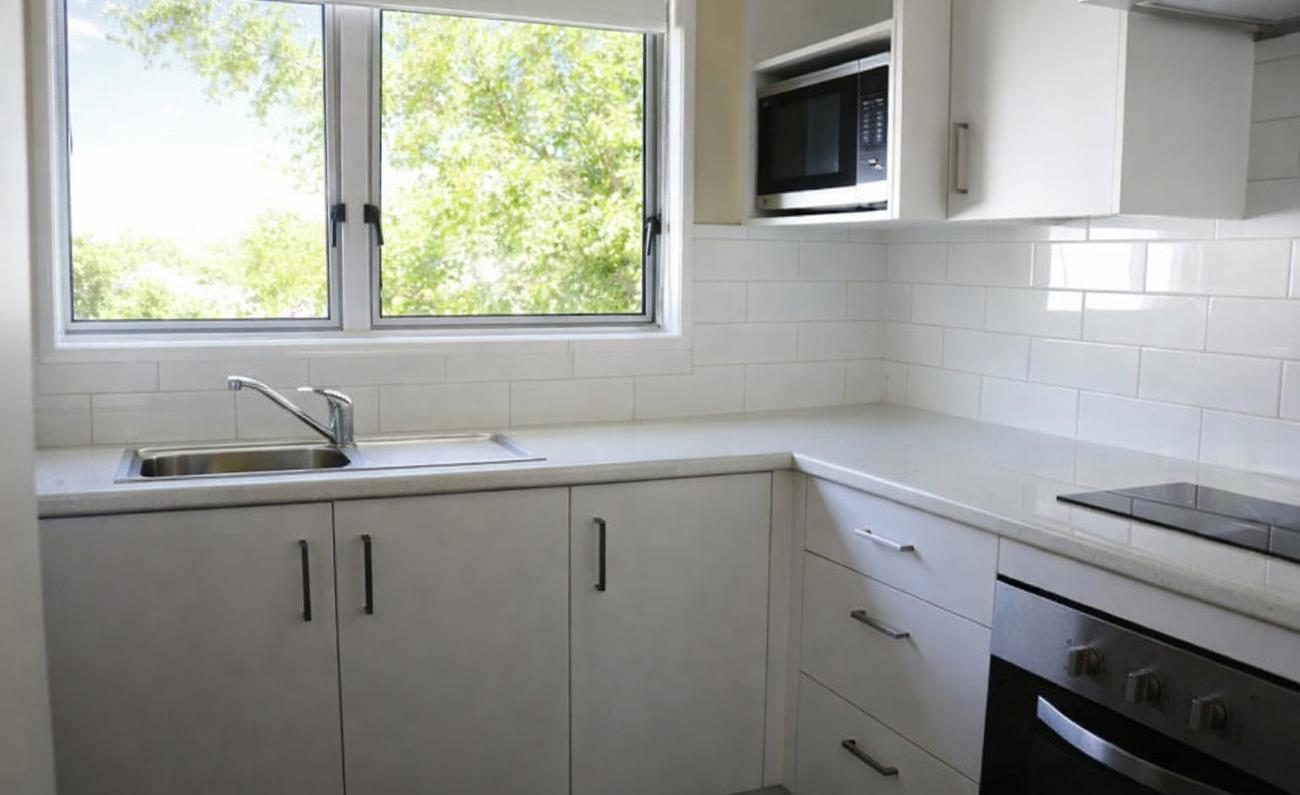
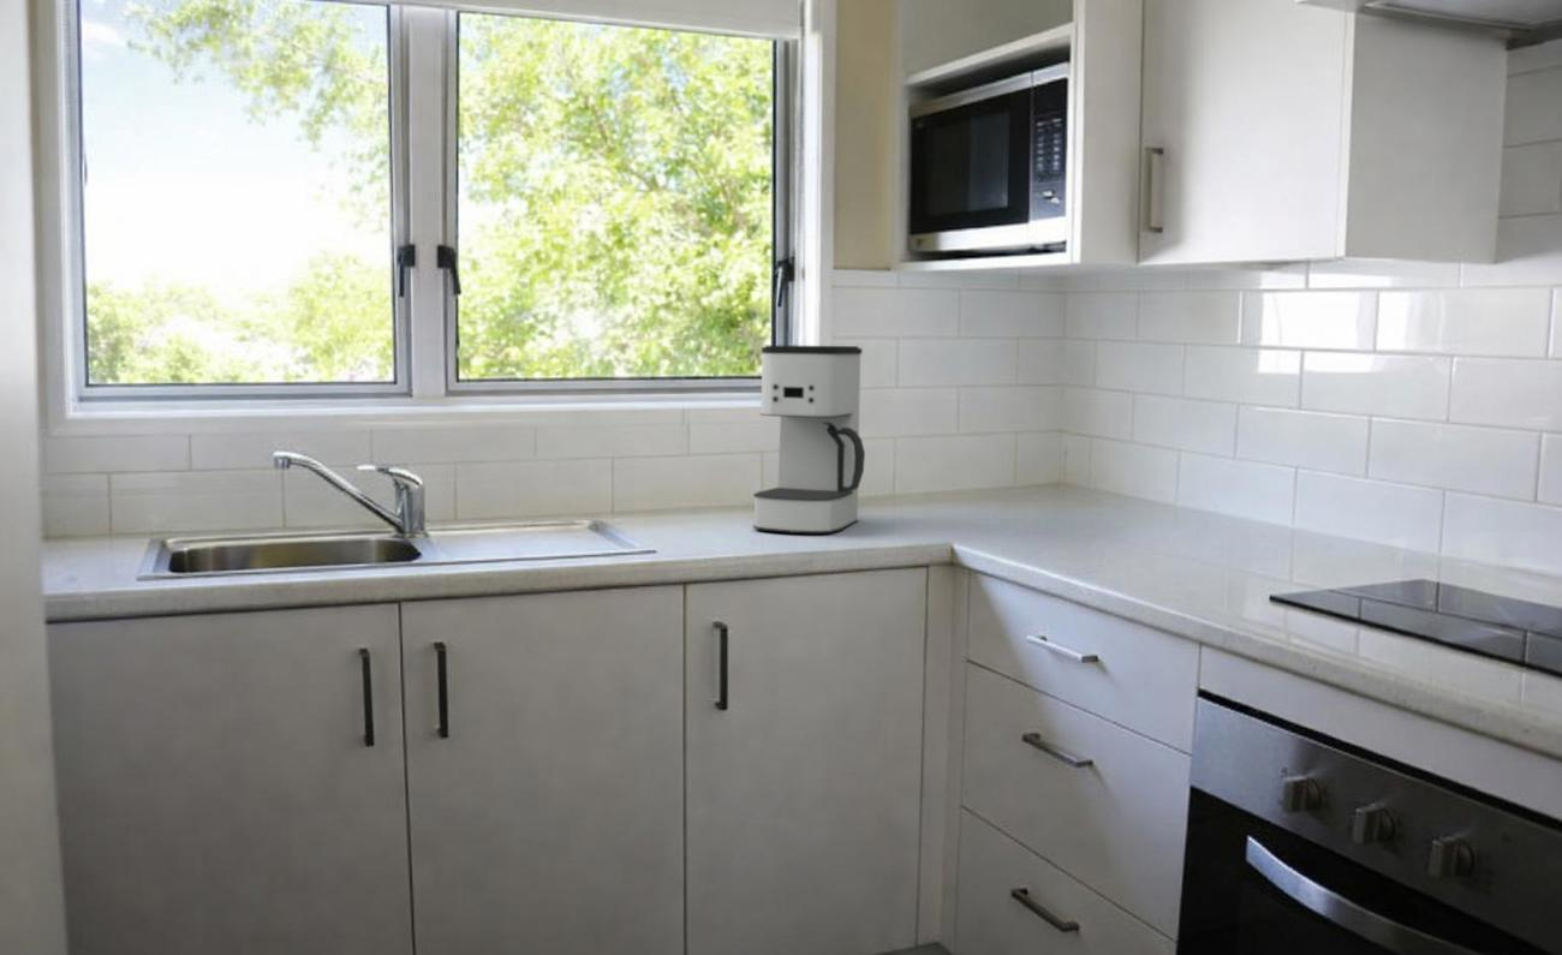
+ coffee maker (813, 436)
